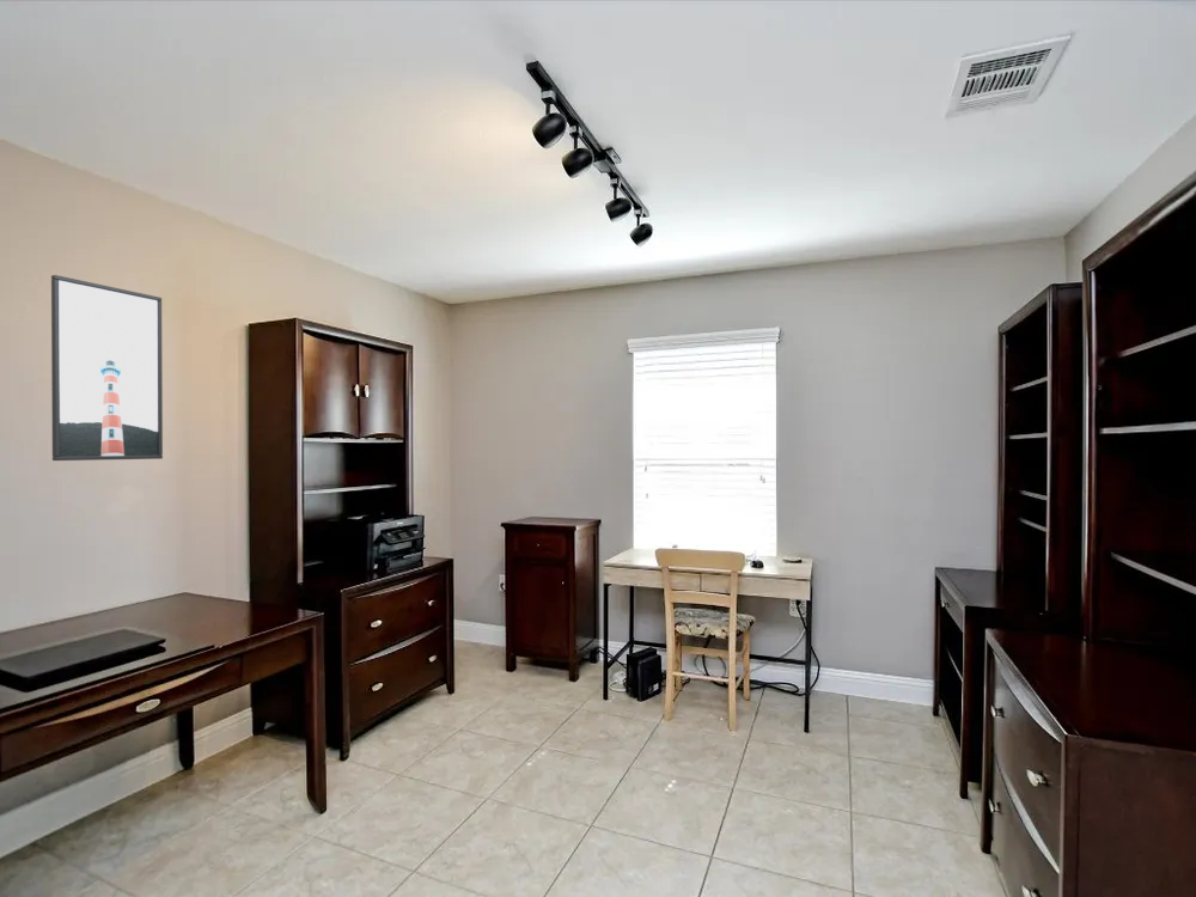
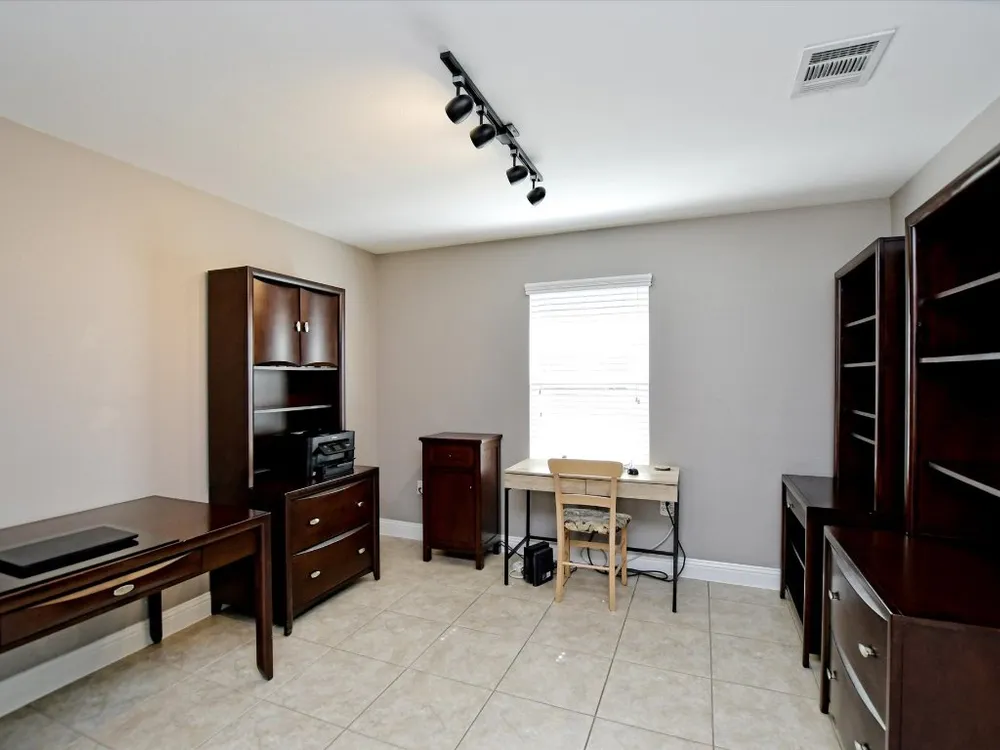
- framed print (110, 373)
